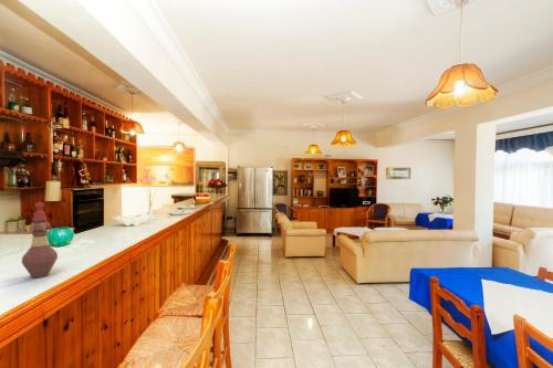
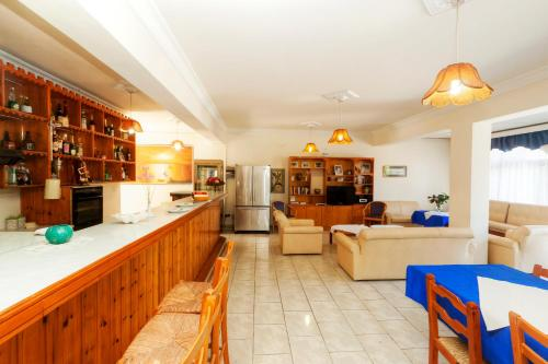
- decorative bottle (40, 239)
